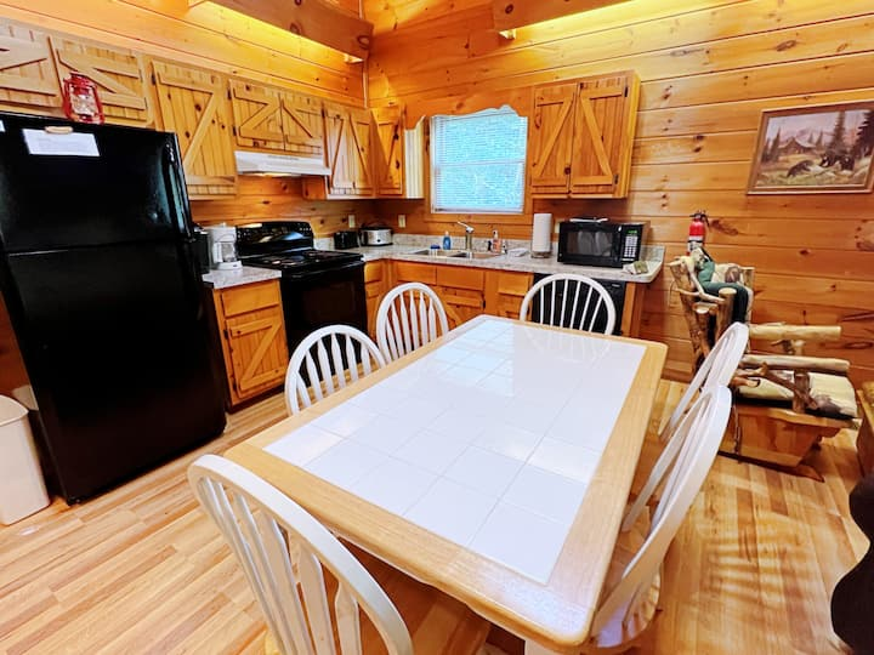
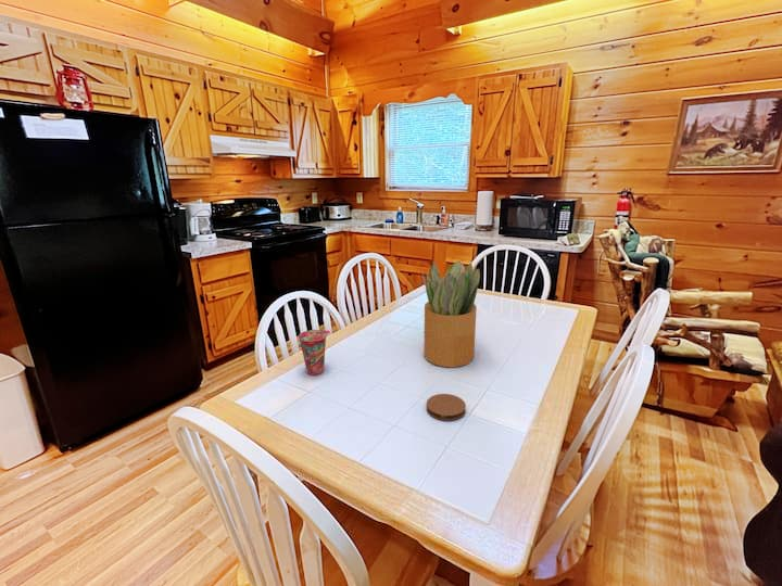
+ coaster (445, 406)
+ cup (315, 352)
+ potted plant (451, 309)
